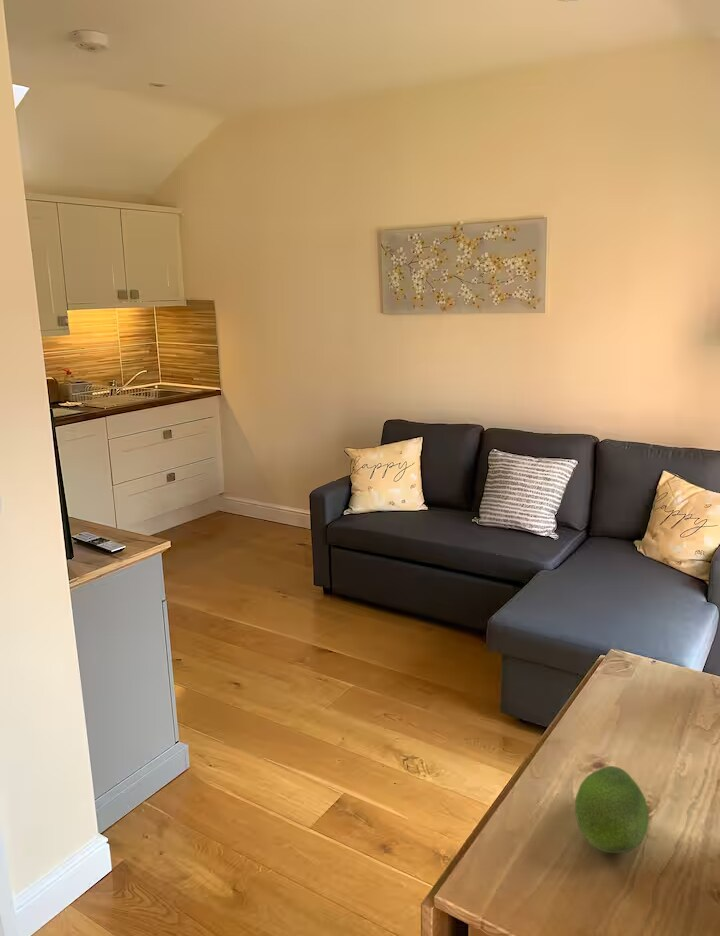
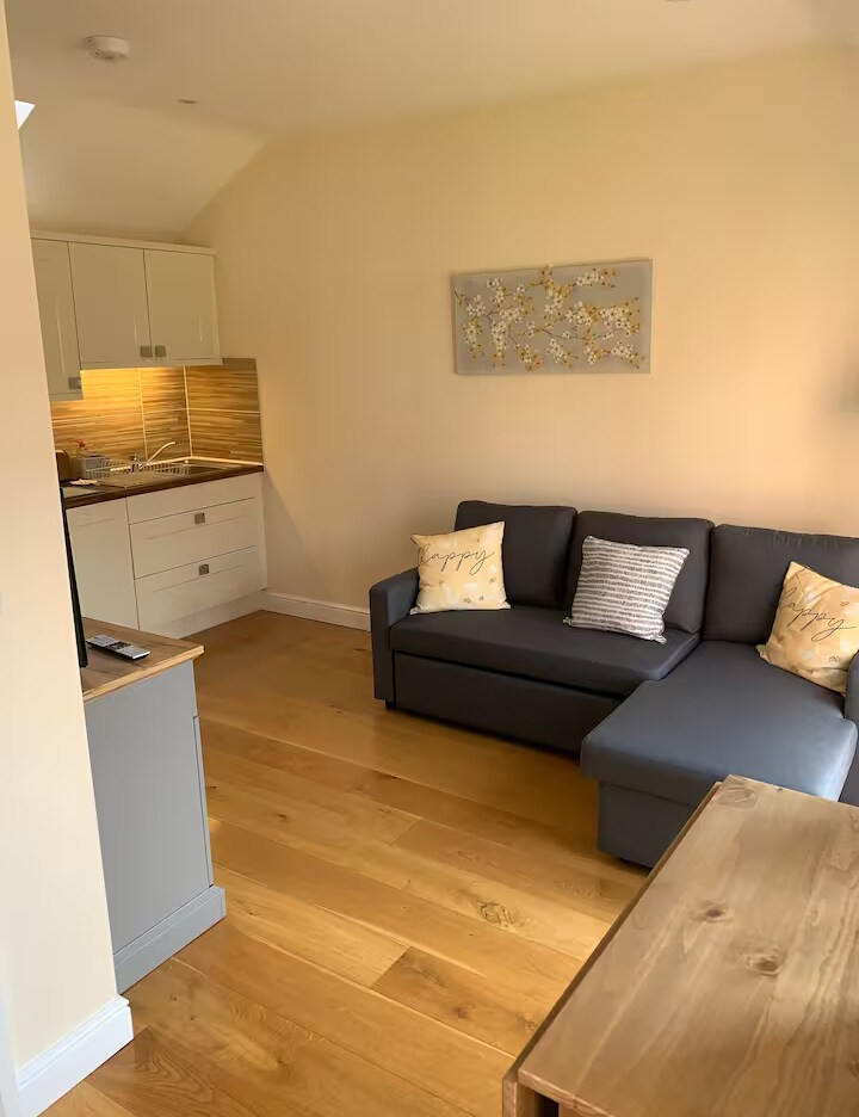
- fruit (612, 804)
